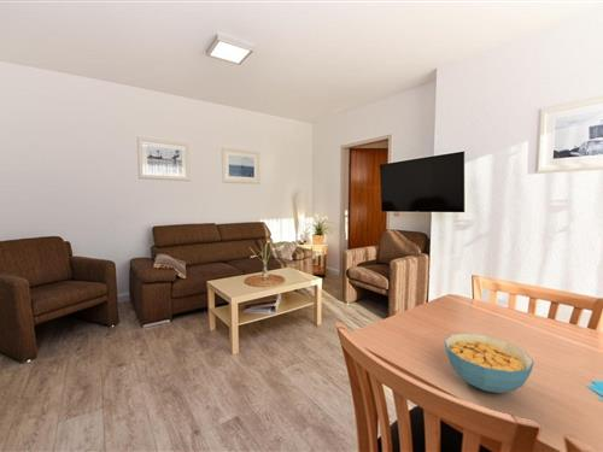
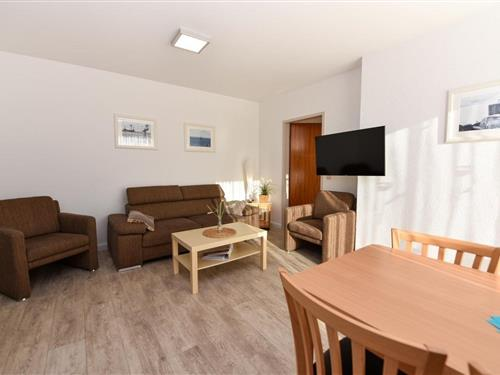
- cereal bowl (485, 366)
